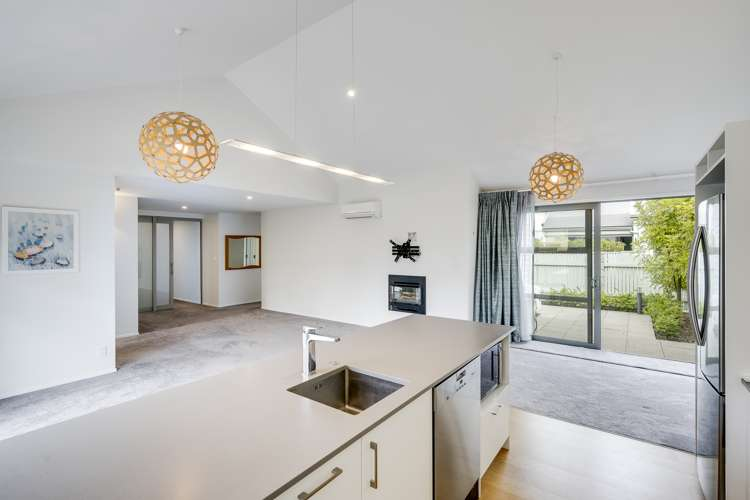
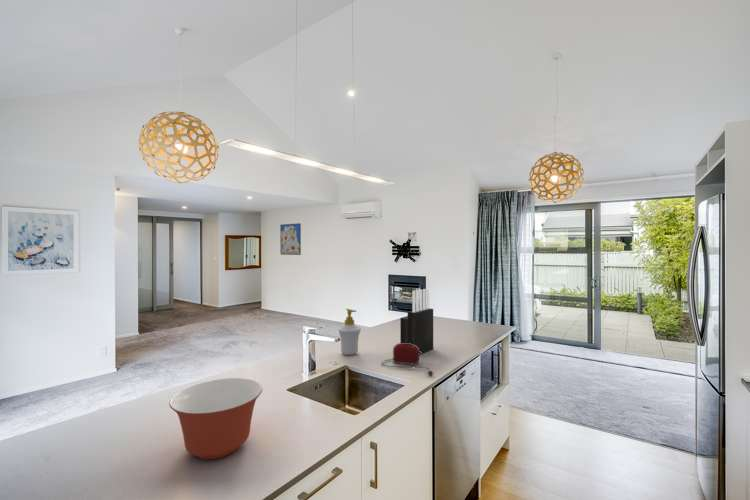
+ wall art (290, 239)
+ mixing bowl (218, 420)
+ soap bottle (349, 331)
+ knife block (415, 319)
+ toaster (408, 357)
